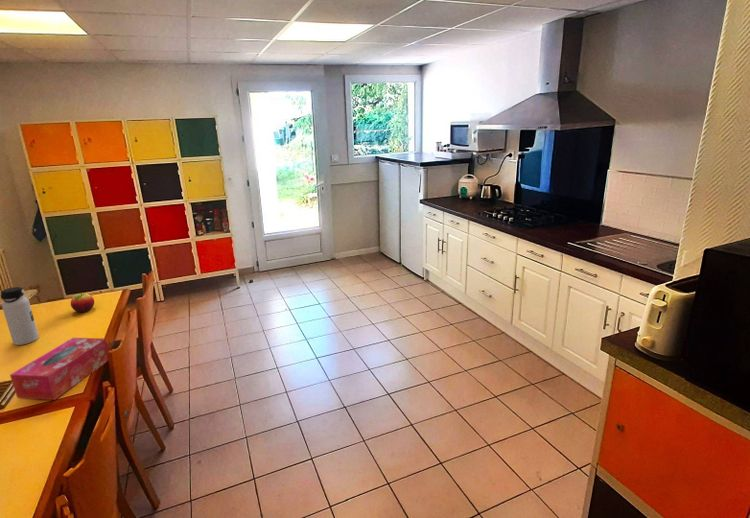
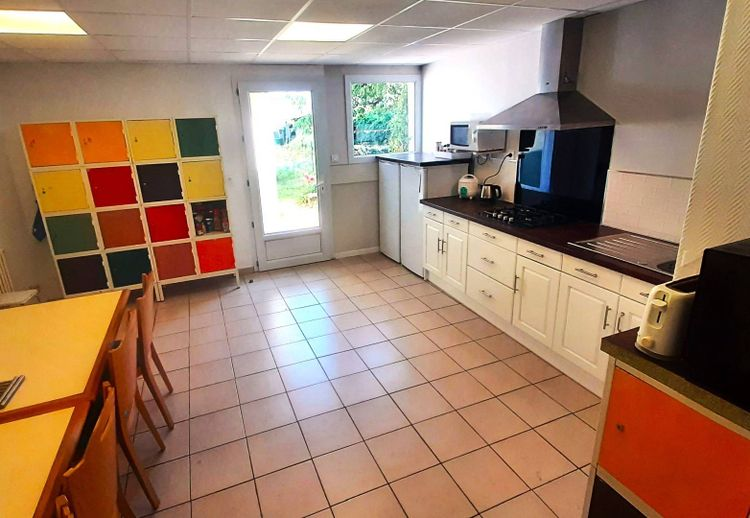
- water bottle (19, 315)
- fruit (82, 301)
- tissue box (64, 366)
